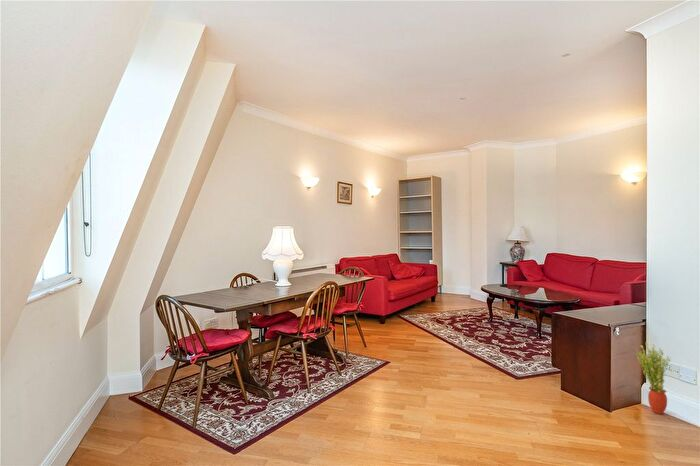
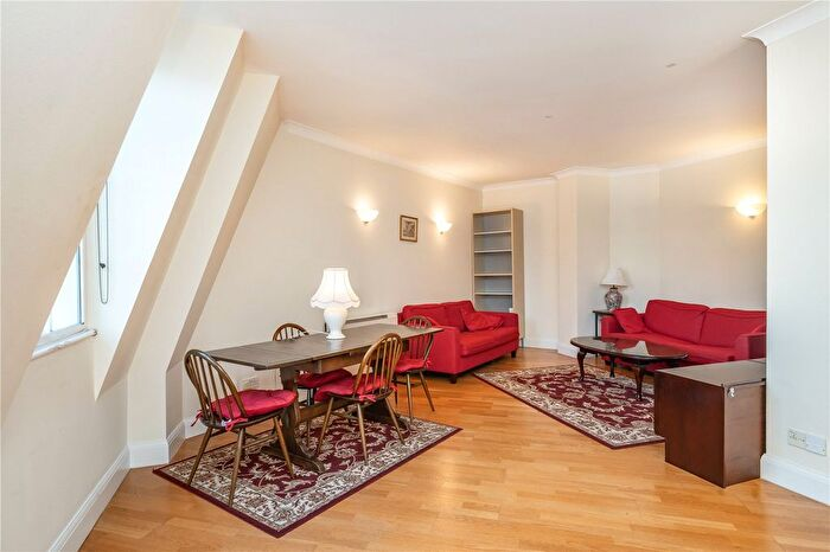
- potted plant (651, 378)
